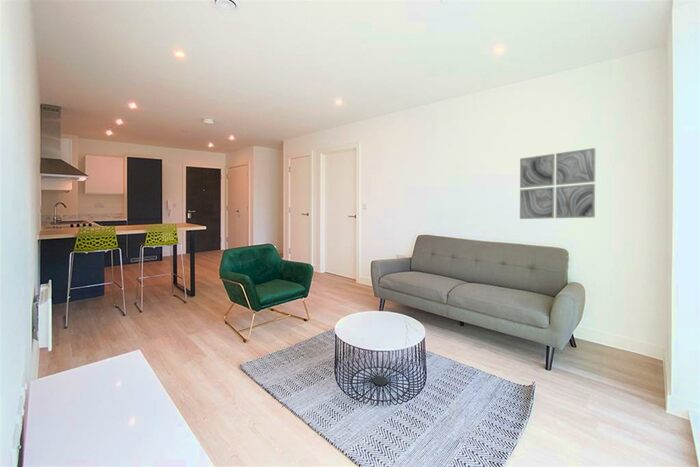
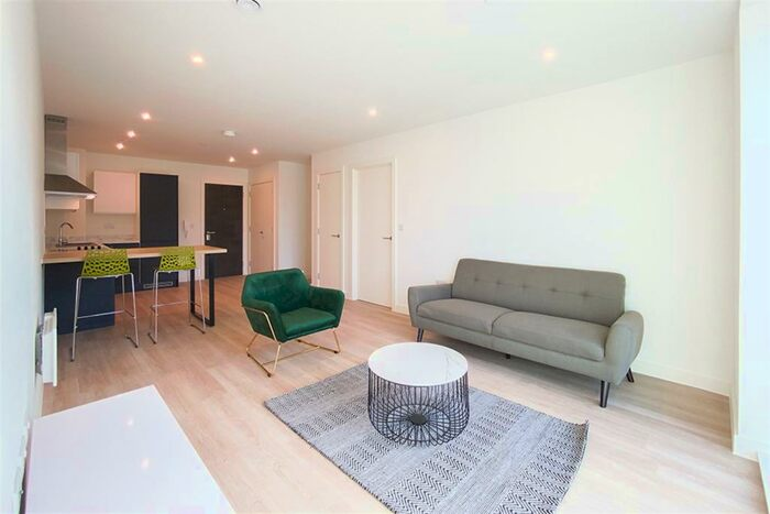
- wall art (556, 187)
